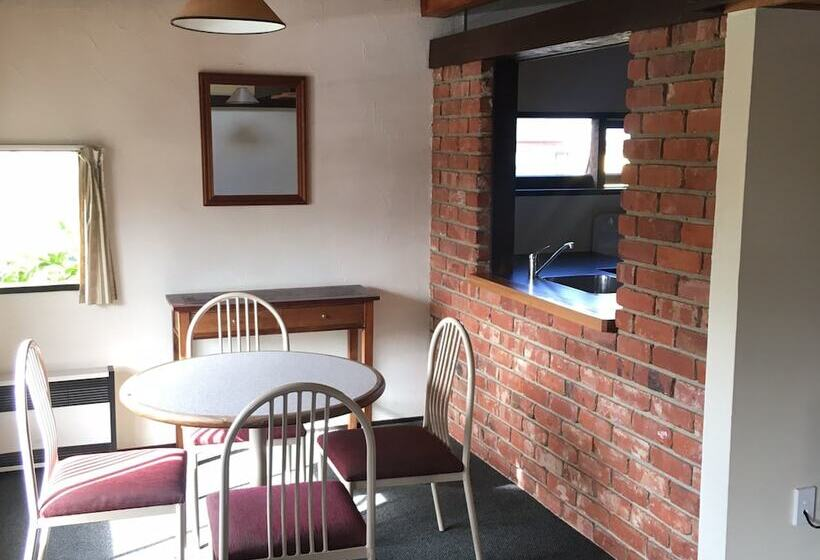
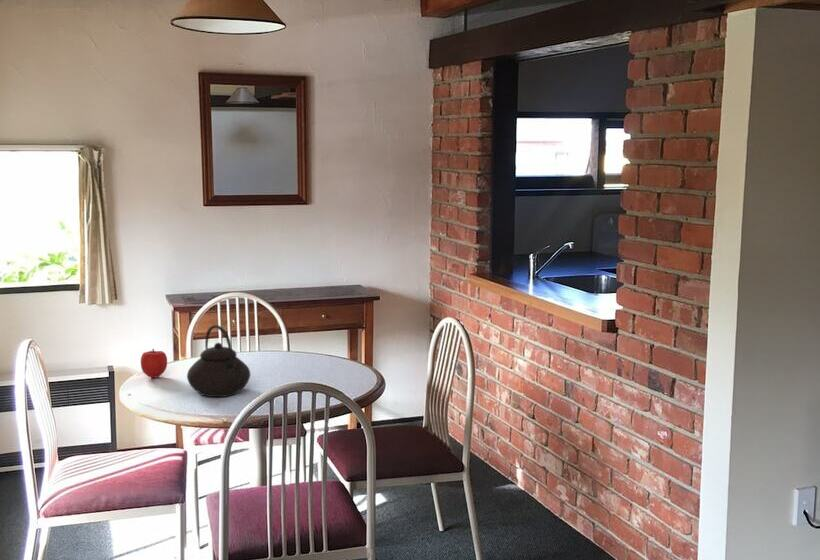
+ fruit (153, 362)
+ teapot (221, 360)
